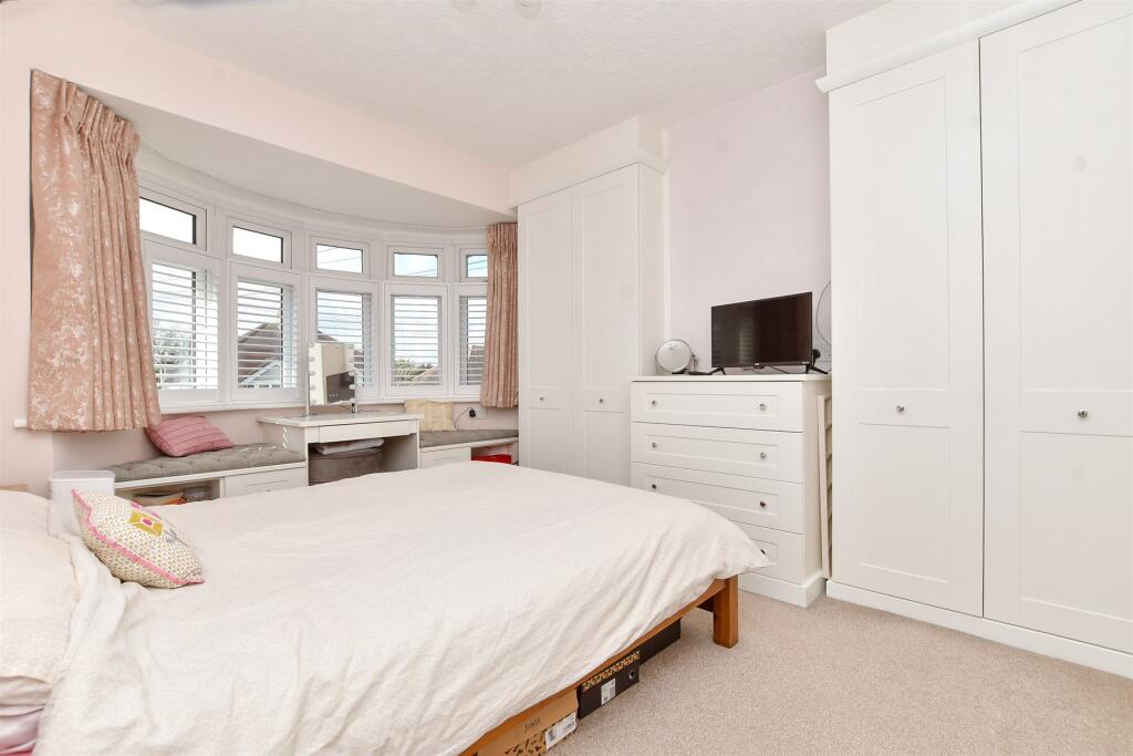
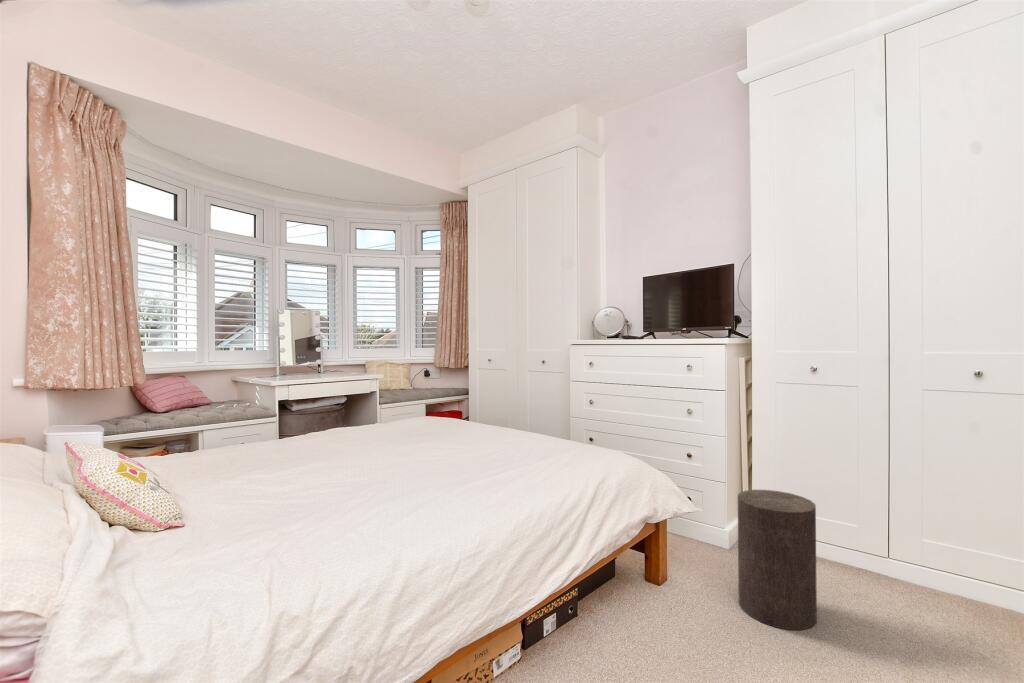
+ stool (775, 554)
